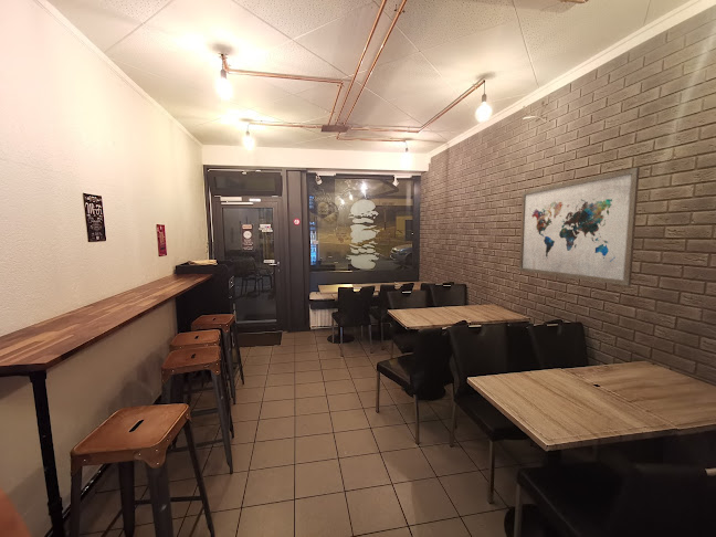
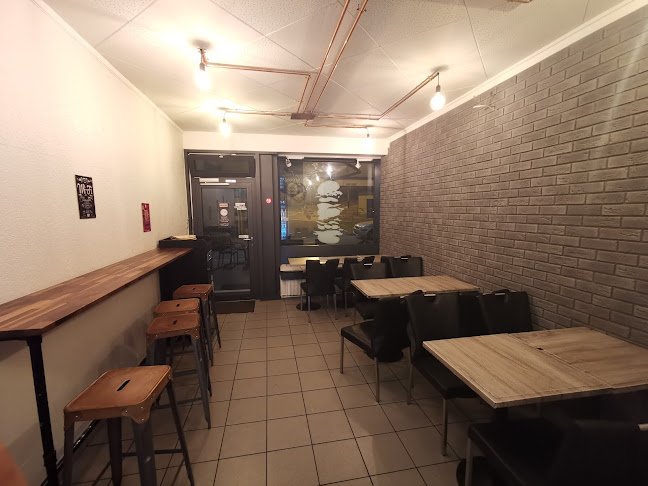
- wall art (566, 230)
